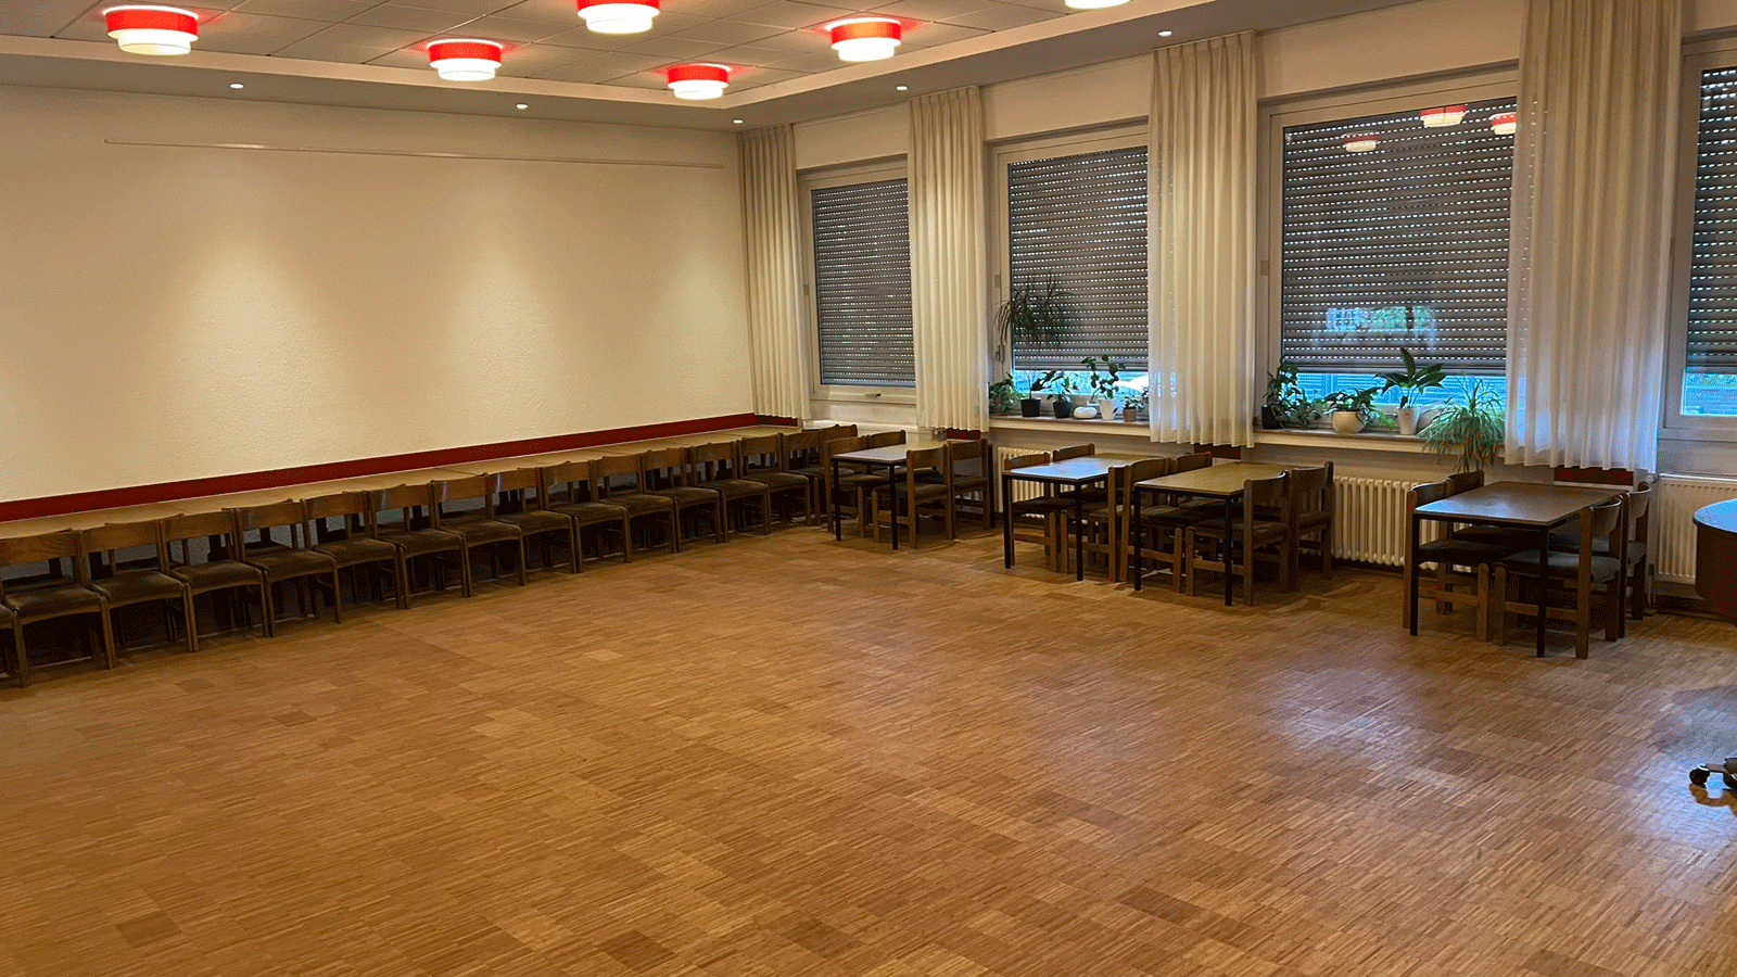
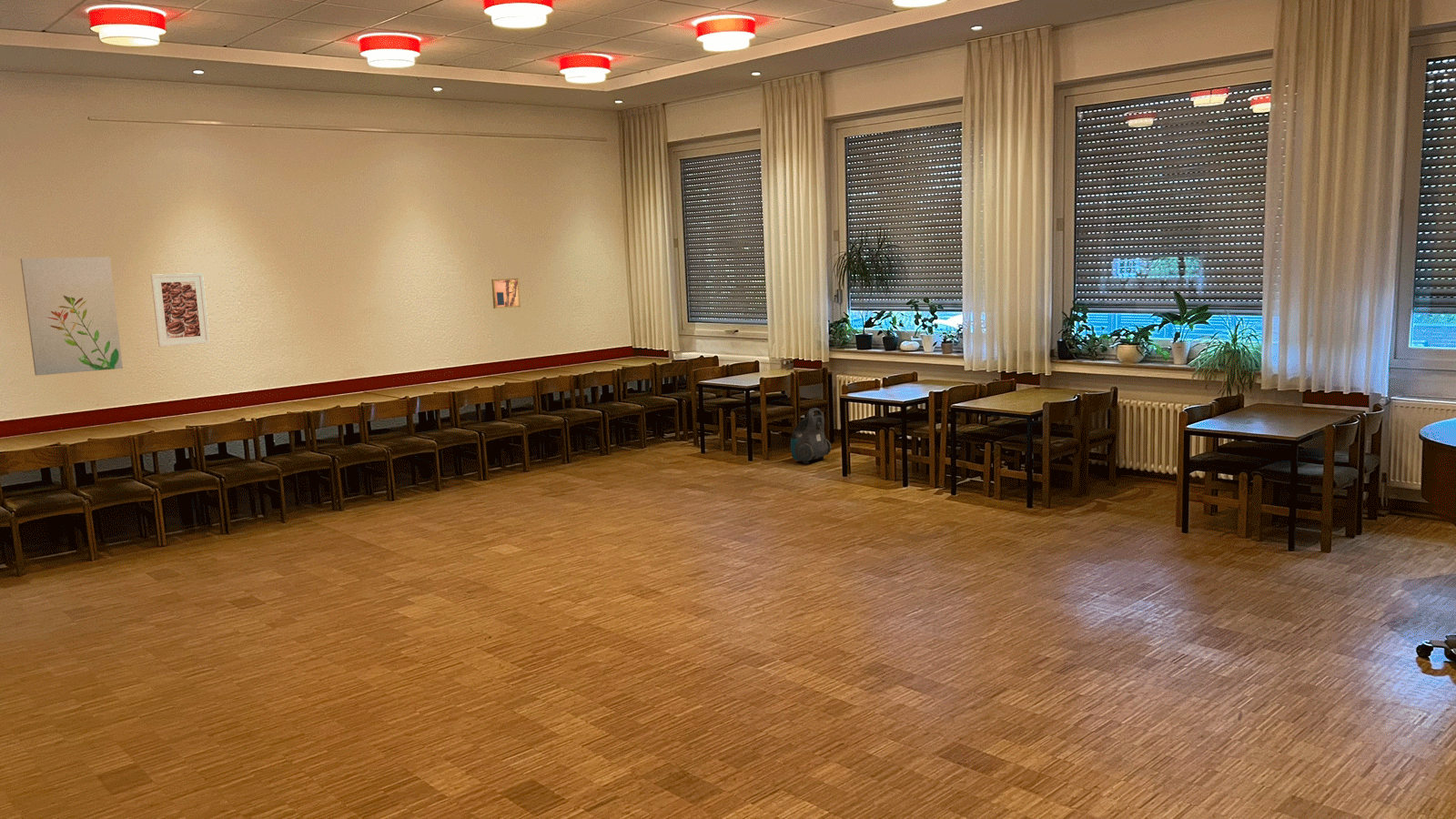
+ vacuum cleaner (809, 434)
+ wall art (506, 293)
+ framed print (180, 309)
+ wall art (73, 315)
